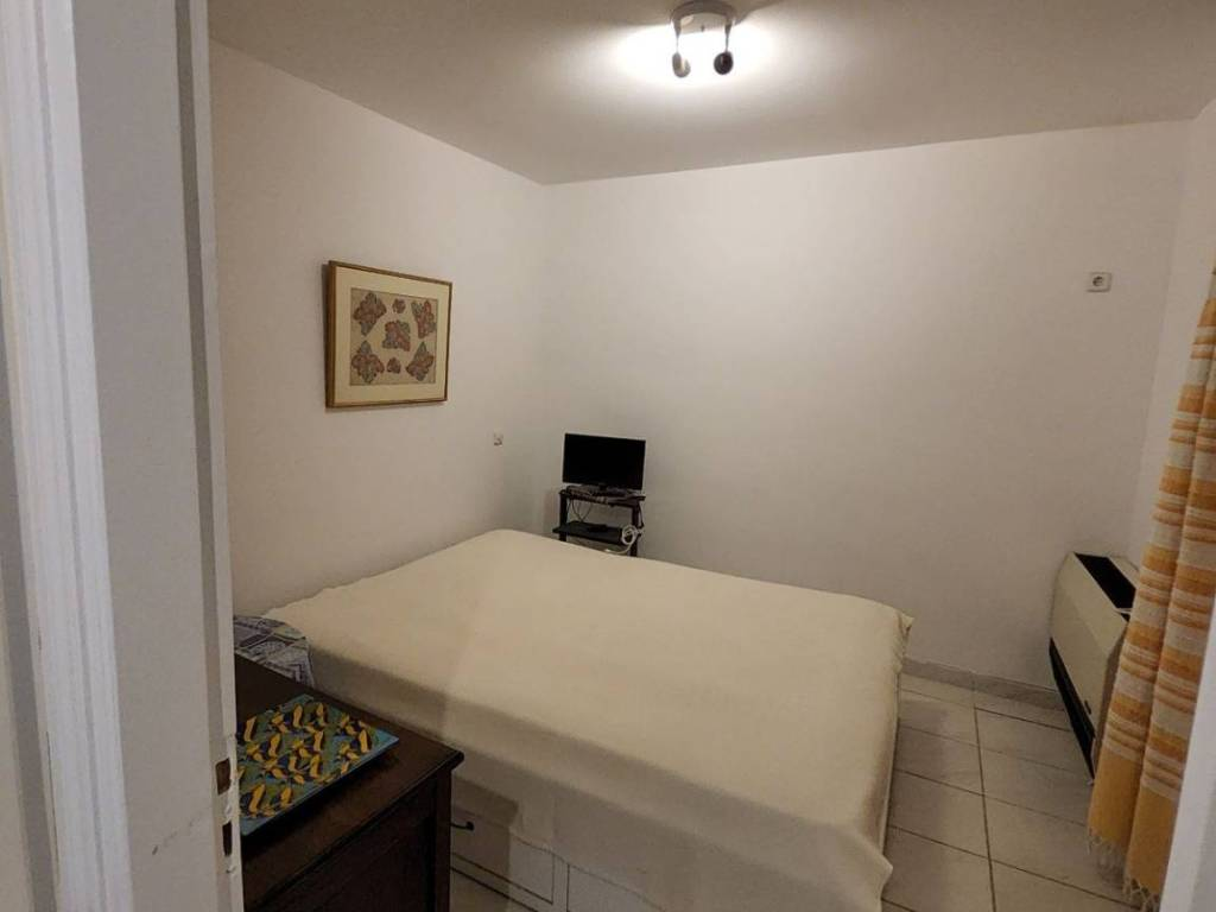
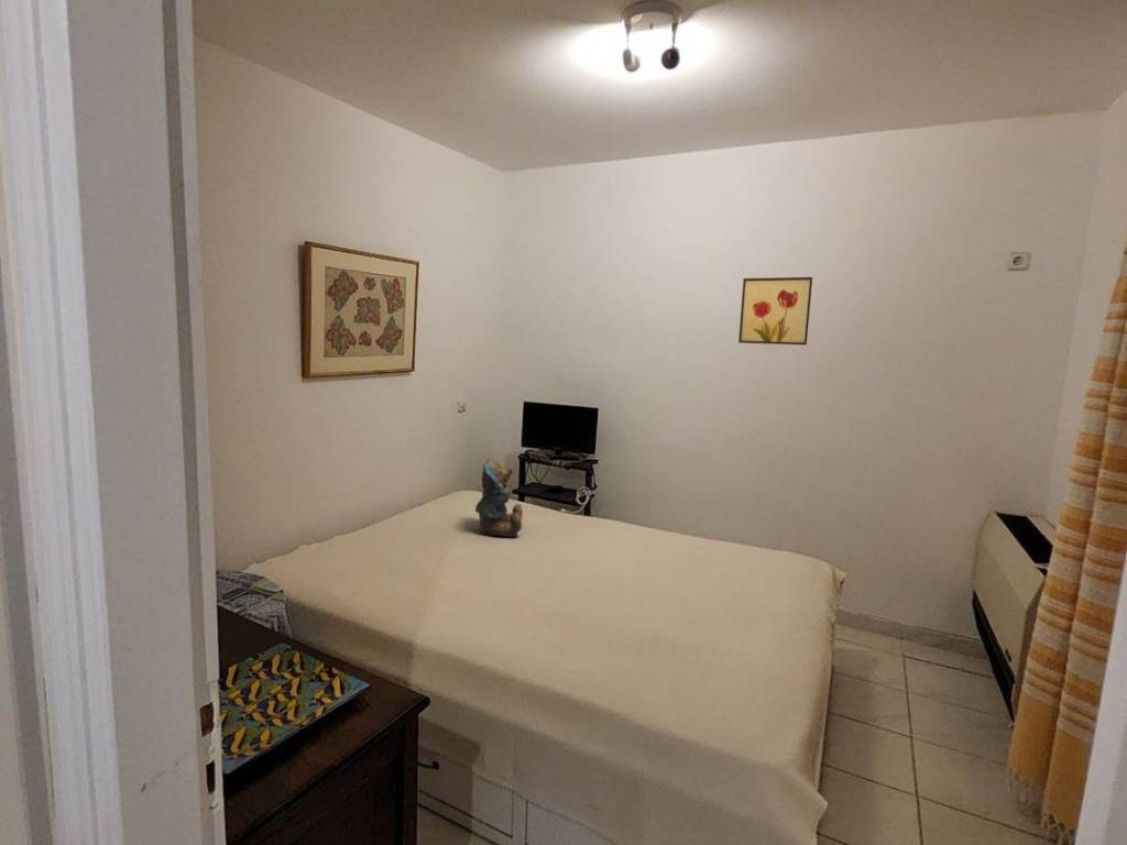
+ teddy bear (501, 495)
+ wall art (774, 310)
